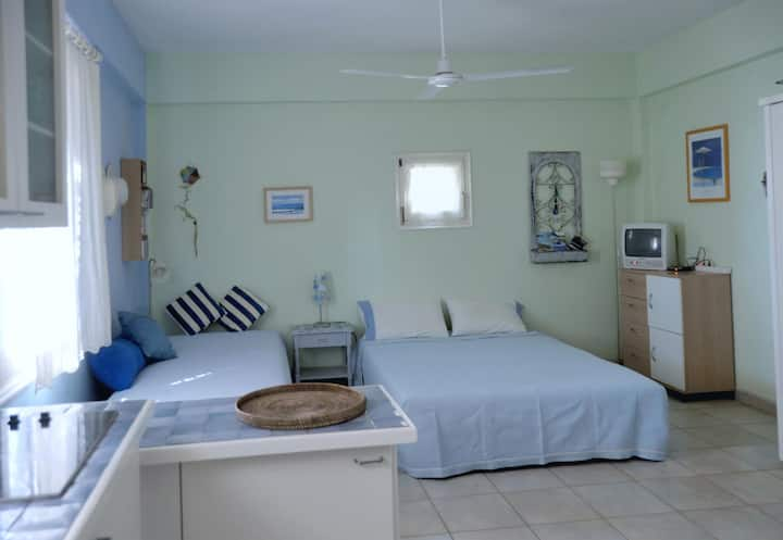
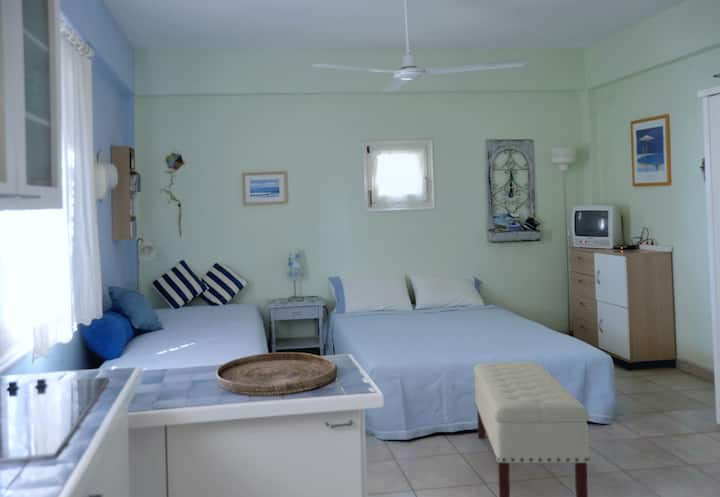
+ bench (523, 425)
